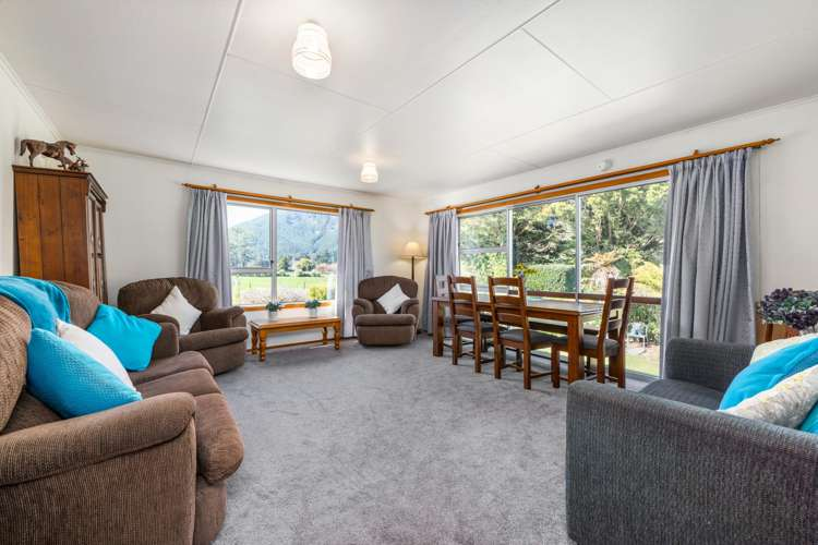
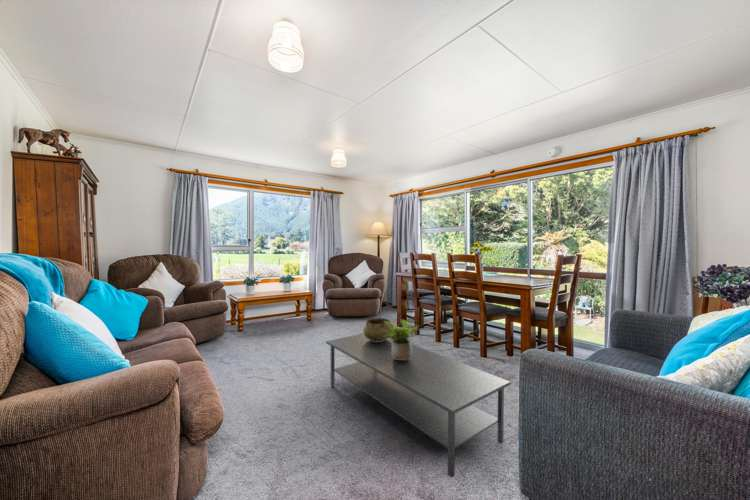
+ decorative bowl (378, 330)
+ coffee table (402, 383)
+ potted plant (401, 338)
